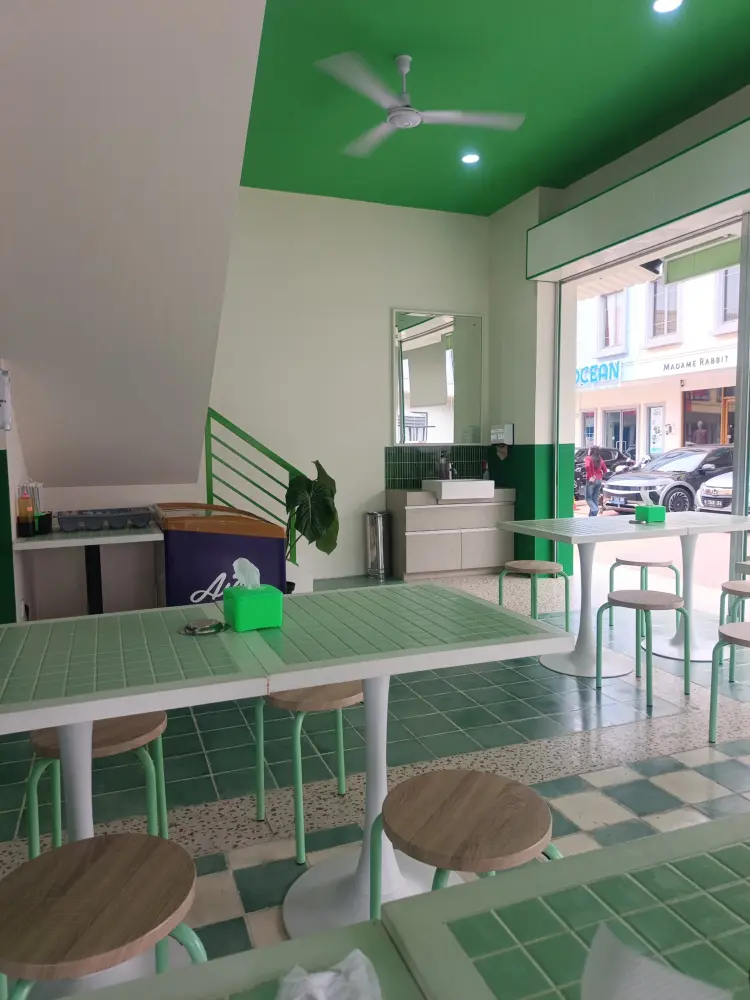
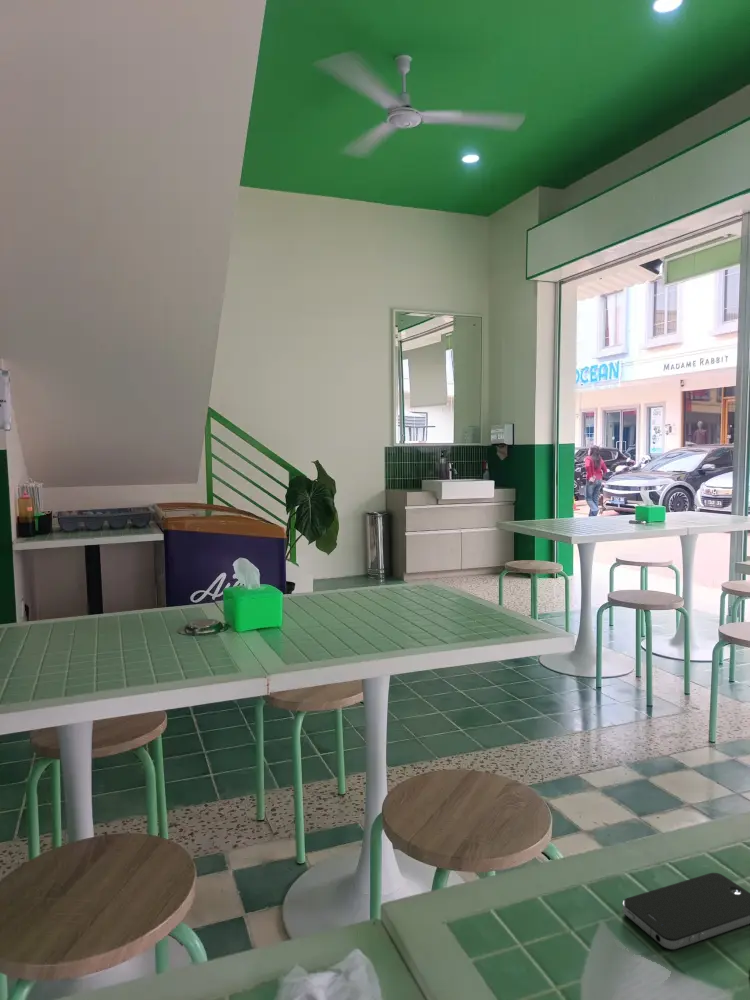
+ smartphone (694, 908)
